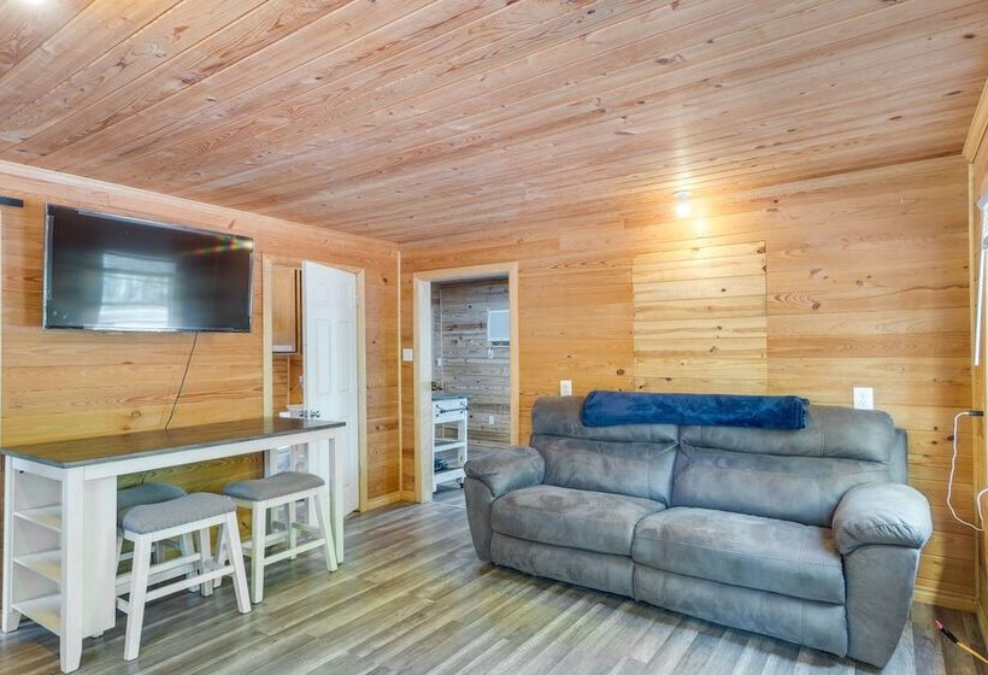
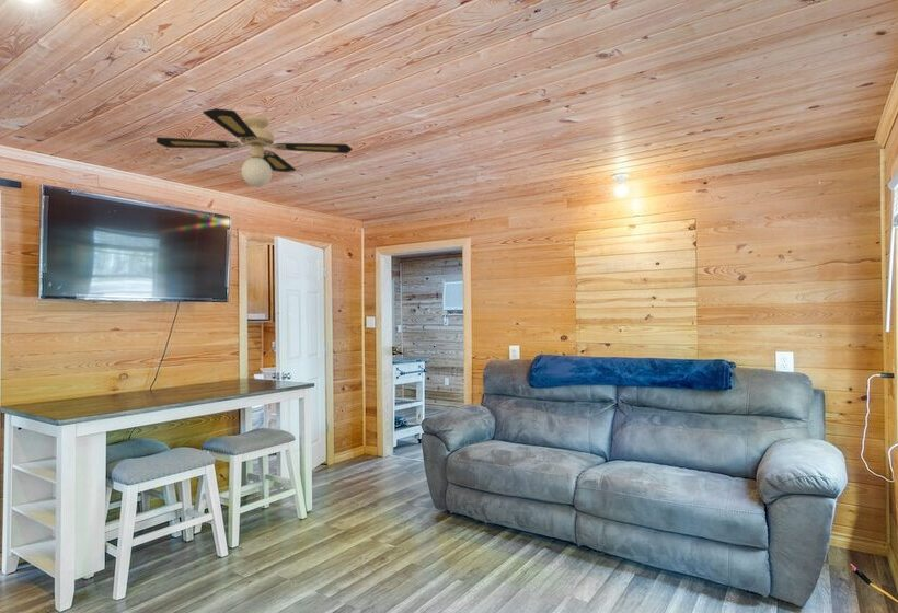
+ ceiling fan (256, 153)
